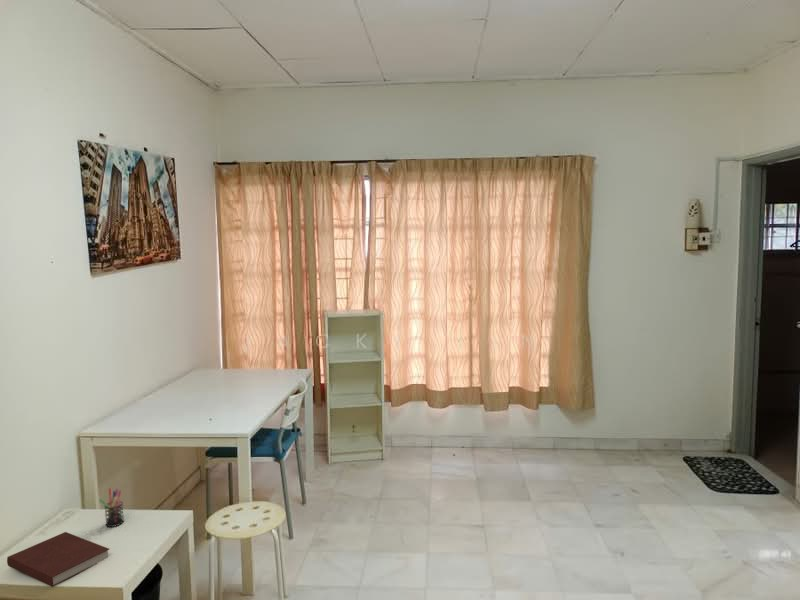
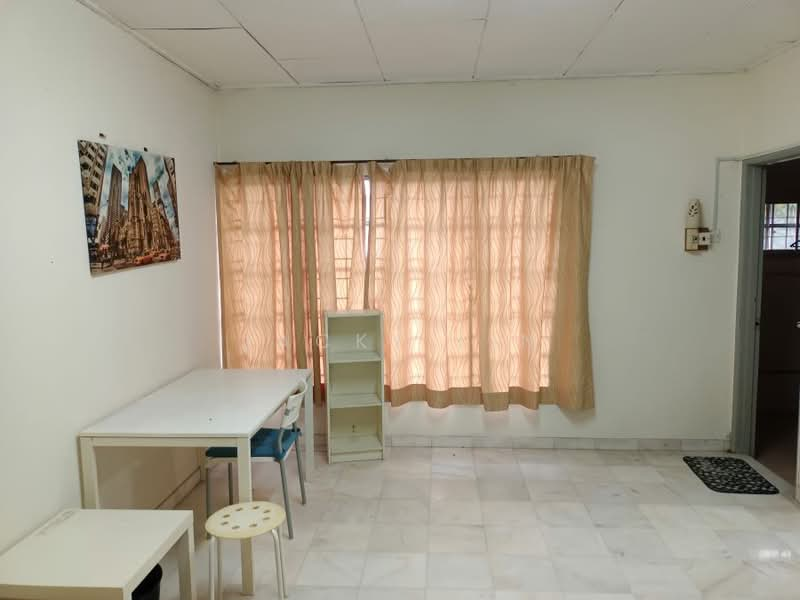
- notebook (59, 557)
- pen holder (111, 507)
